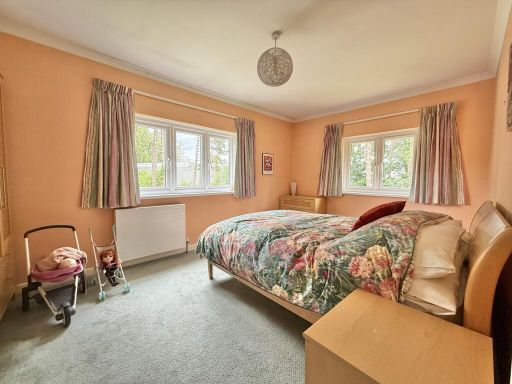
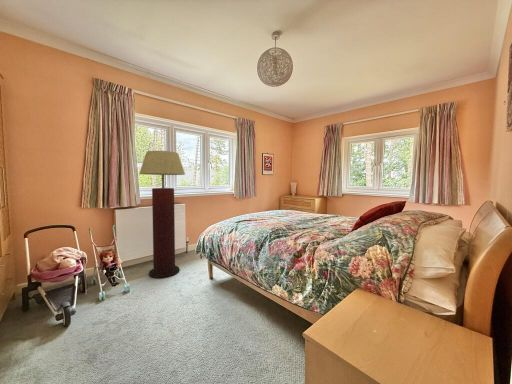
+ floor lamp (163, 213)
